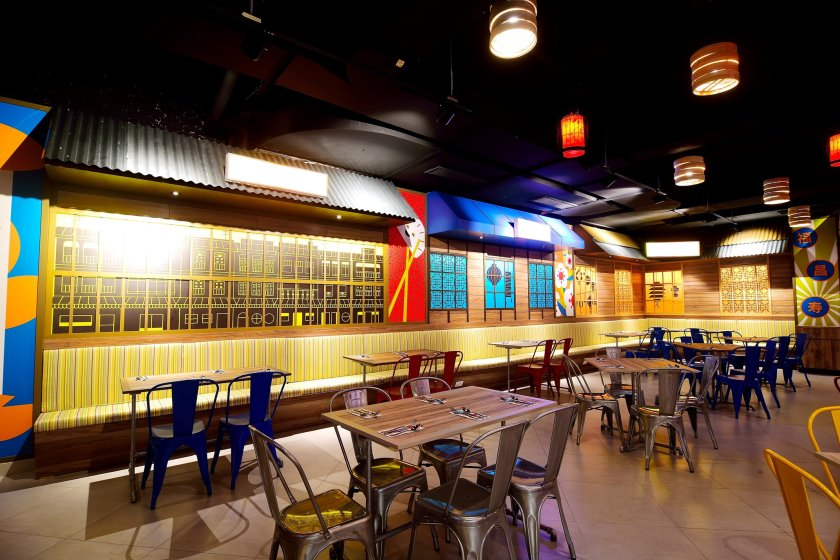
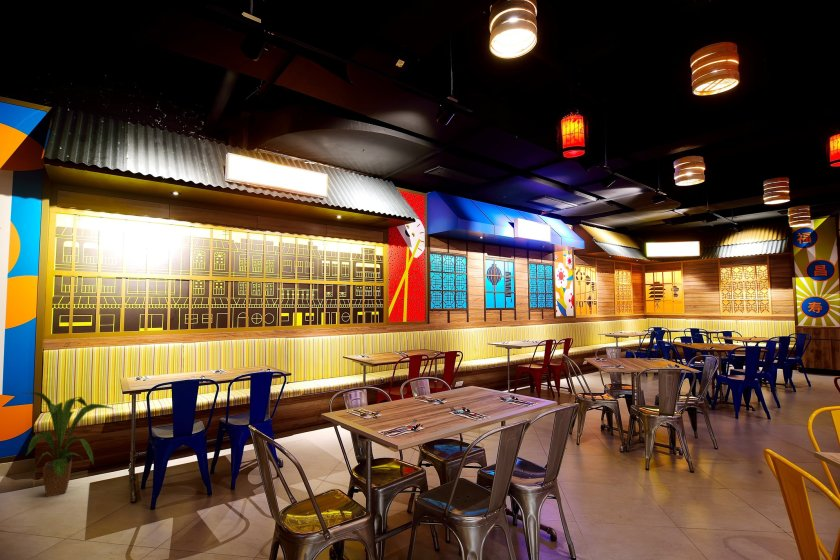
+ house plant (70, 438)
